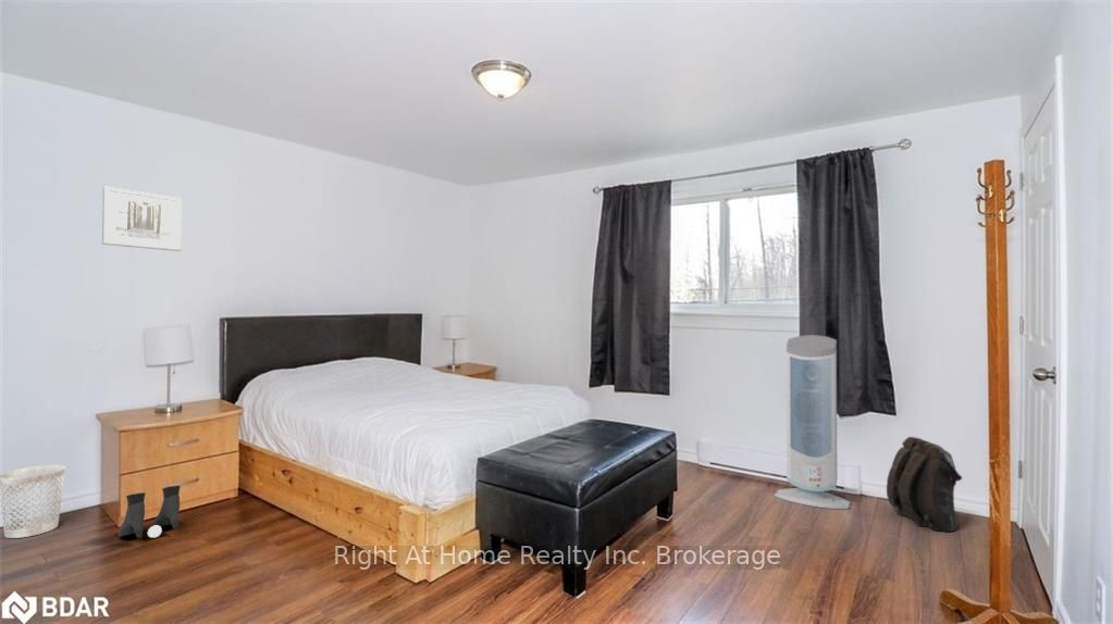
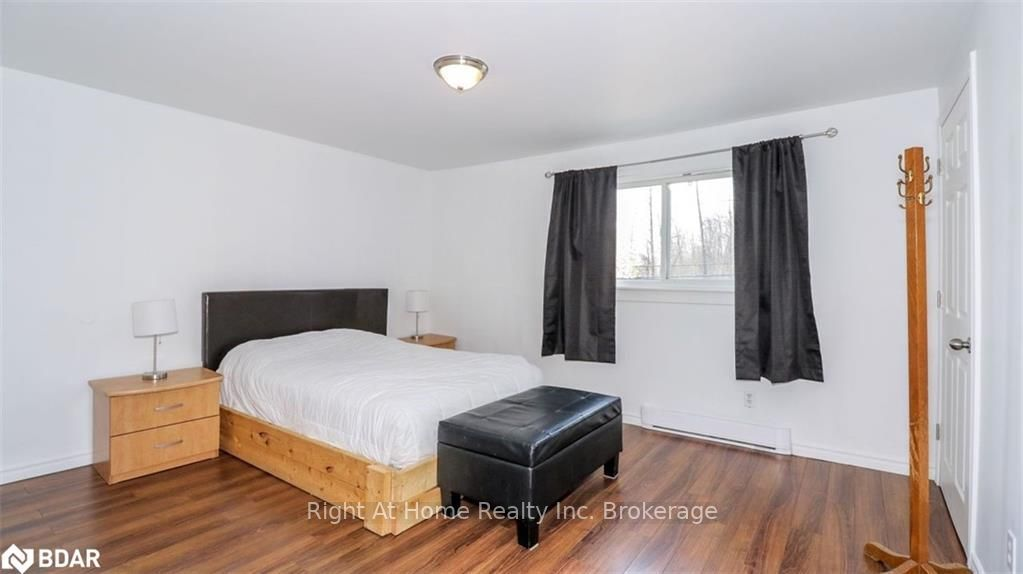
- wastebasket (32, 501)
- backpack (923, 478)
- air purifier (811, 416)
- boots (144, 508)
- wall art (144, 220)
